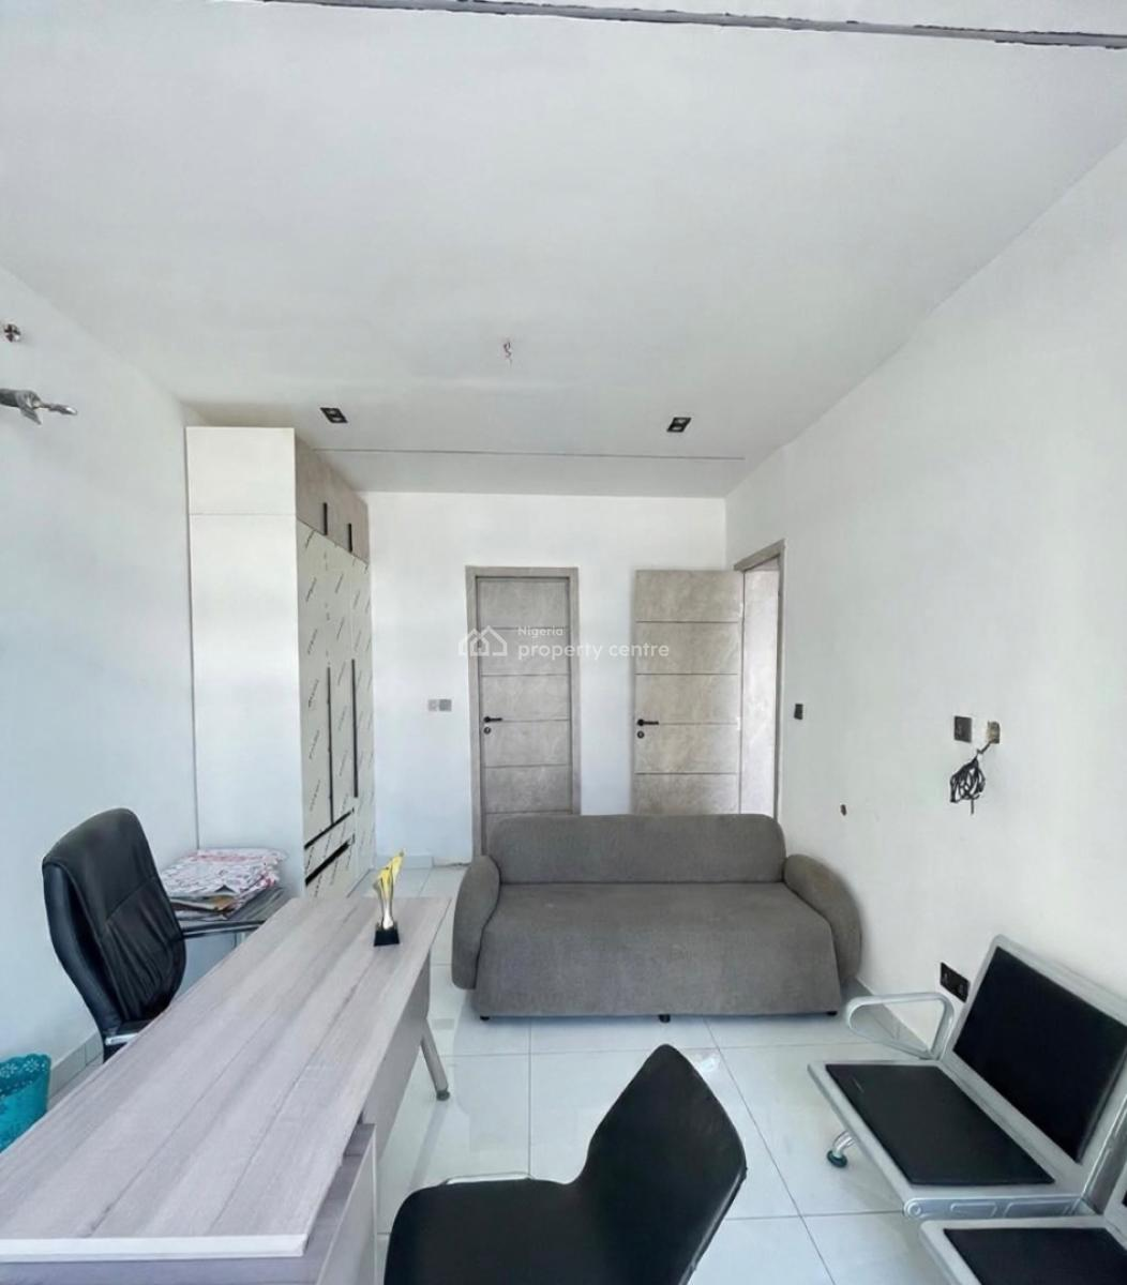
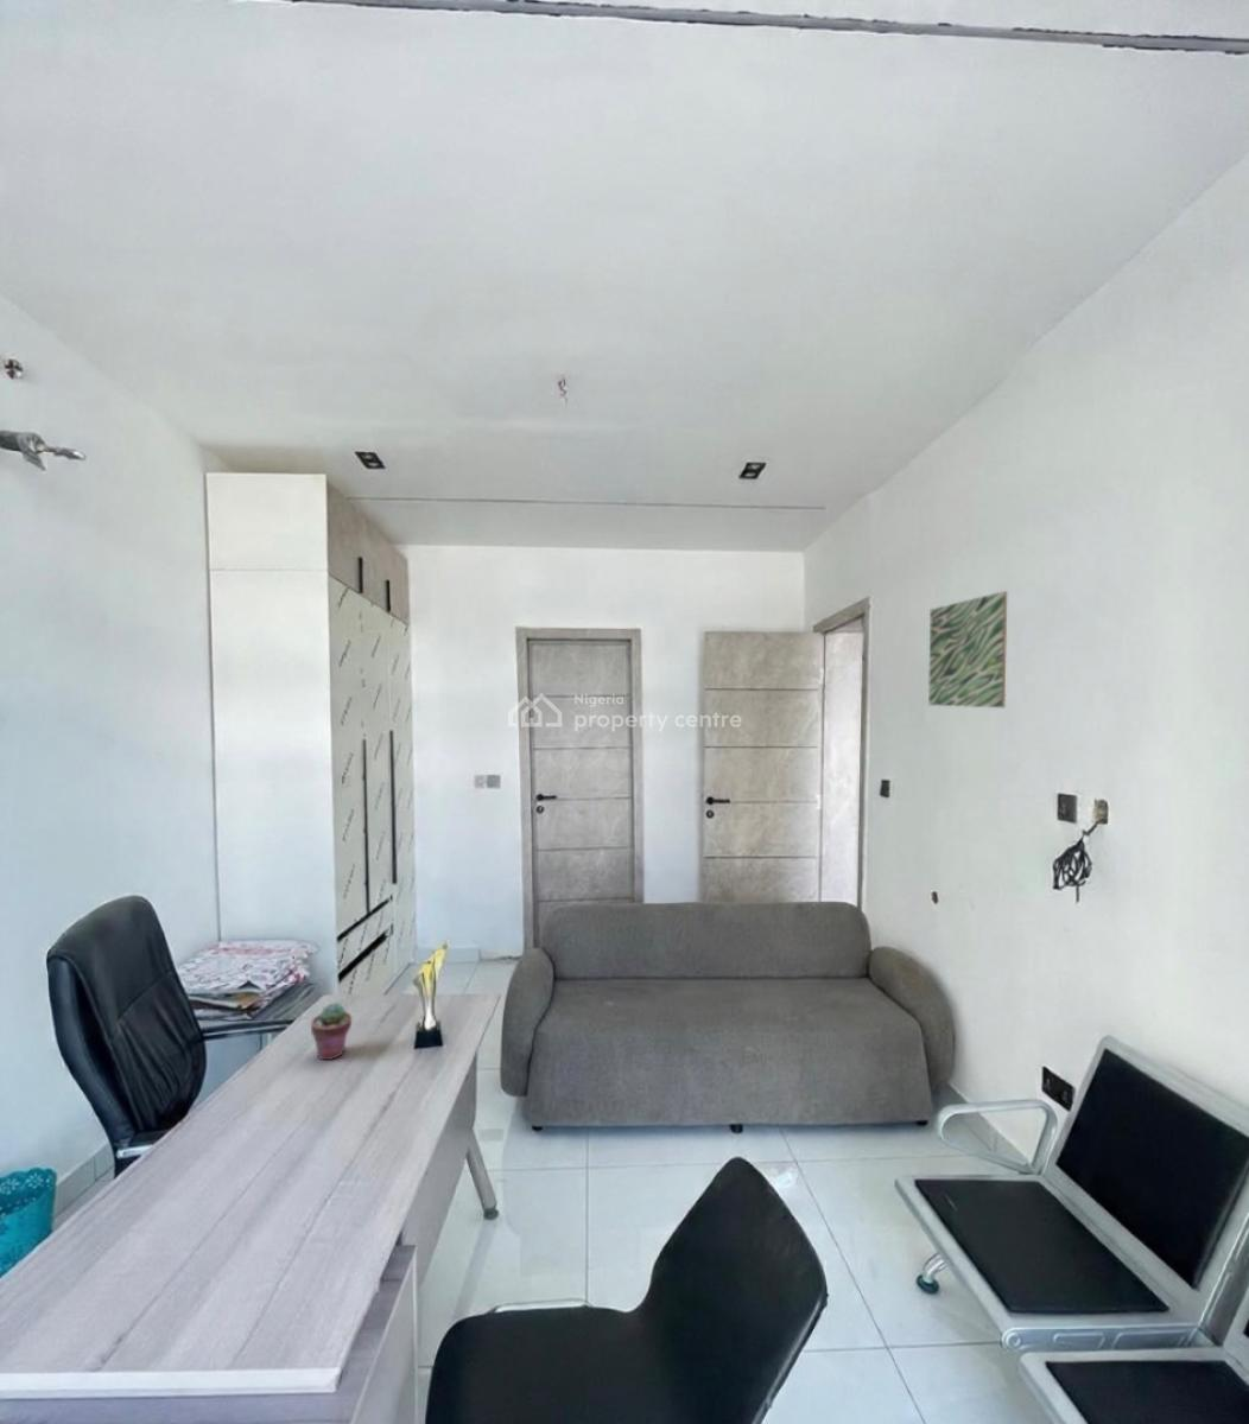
+ wall art (963, 654)
+ potted succulent (331, 1029)
